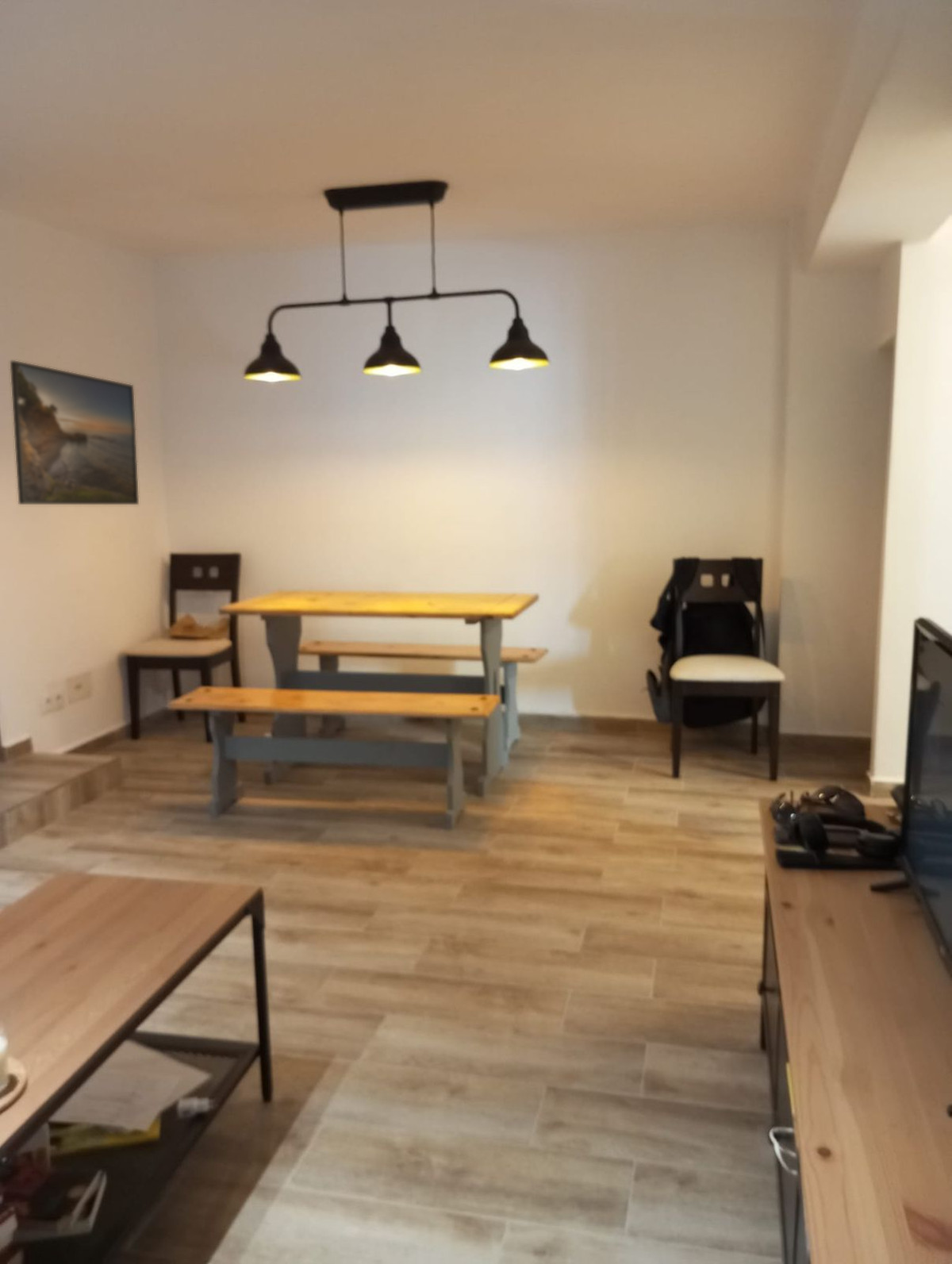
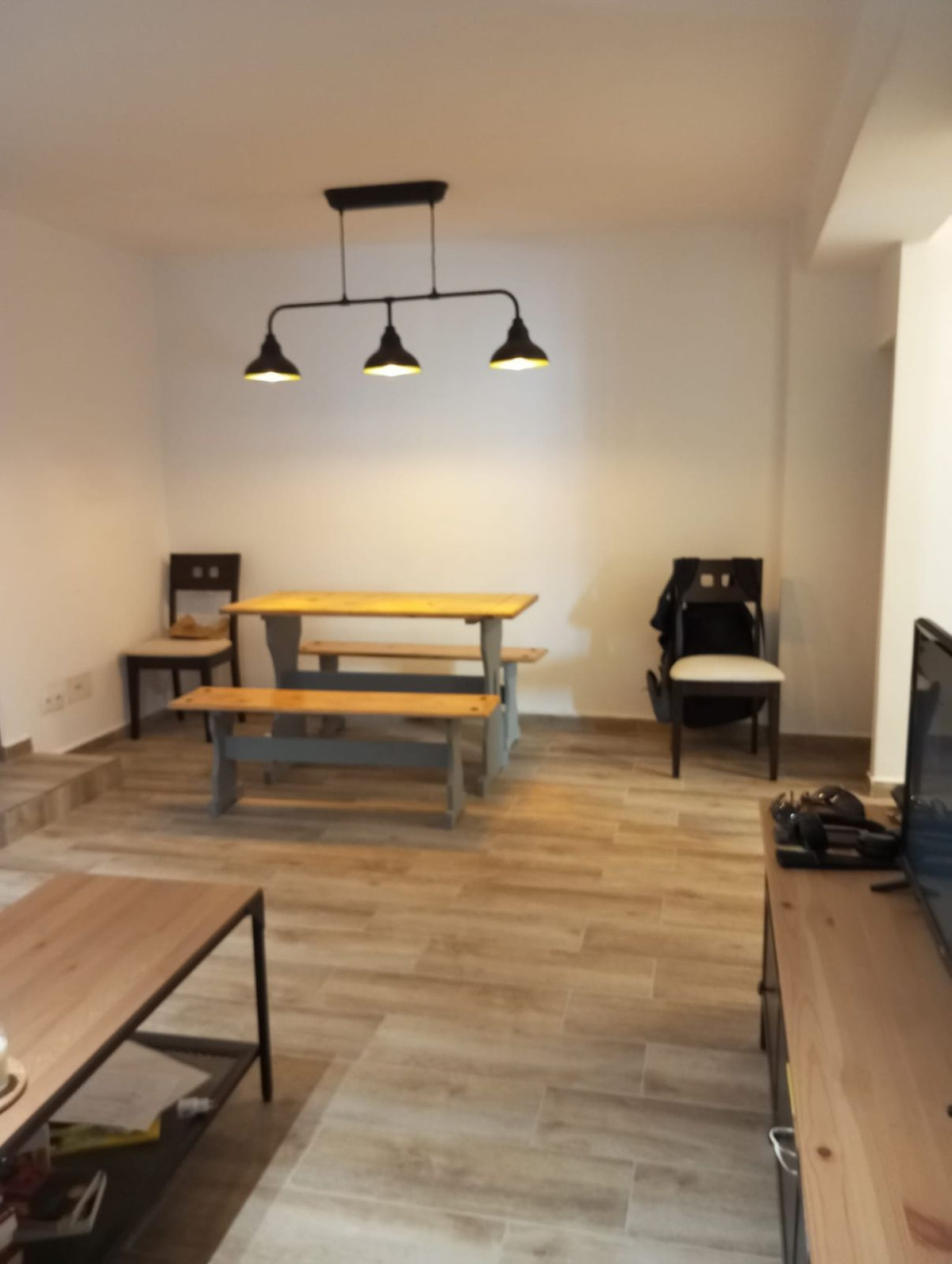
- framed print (80, 440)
